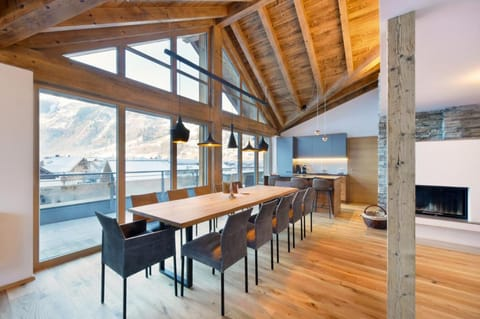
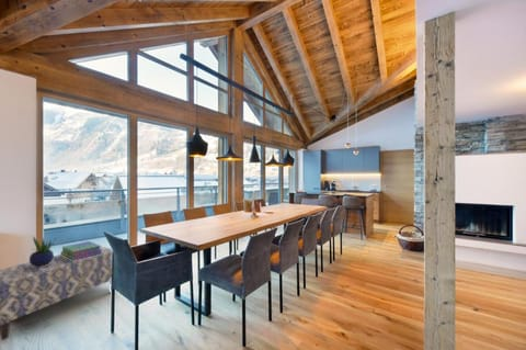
+ stack of books (81, 249)
+ bench (58, 283)
+ potted plant (43, 249)
